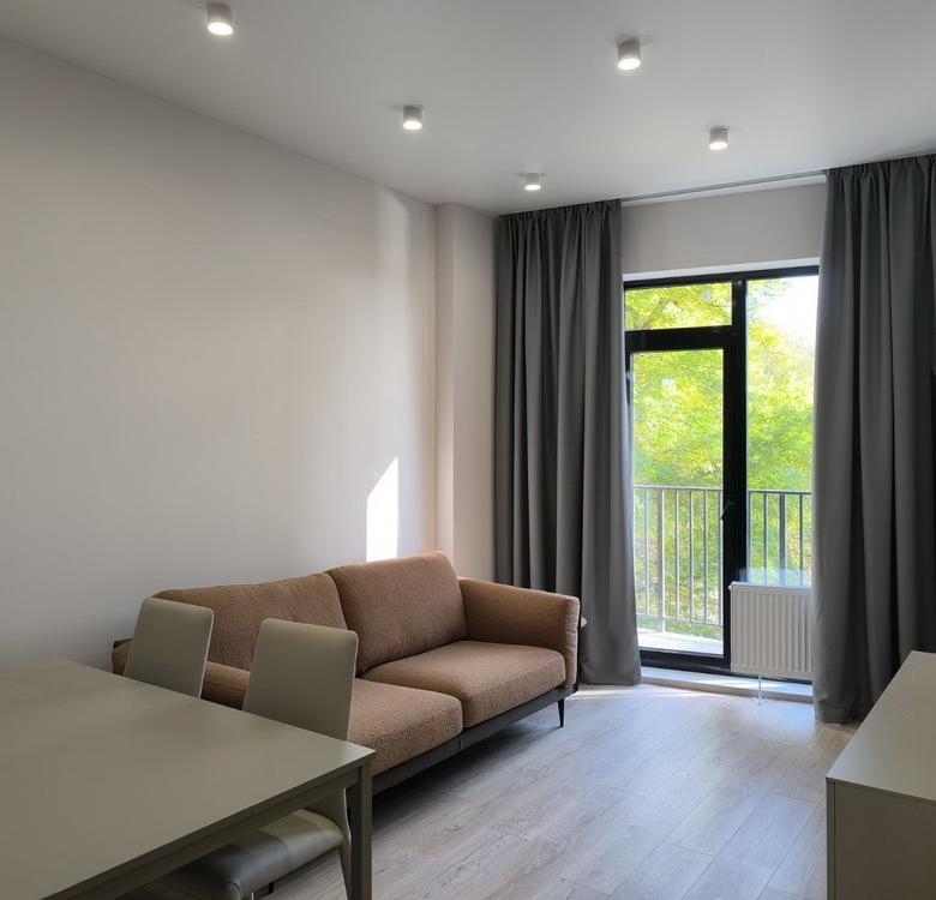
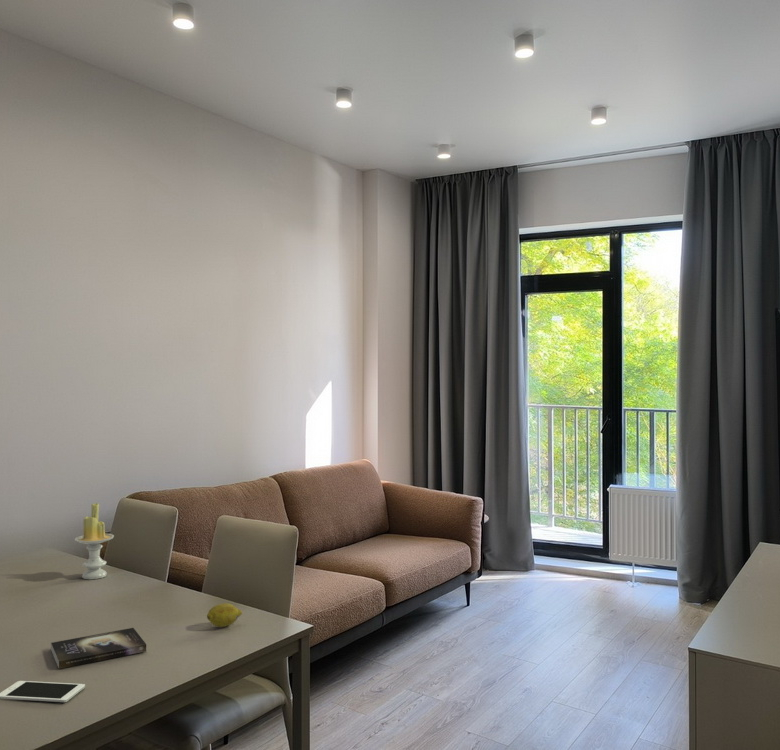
+ candle (94, 540)
+ fruit (224, 614)
+ cell phone (41, 691)
+ book (98, 647)
